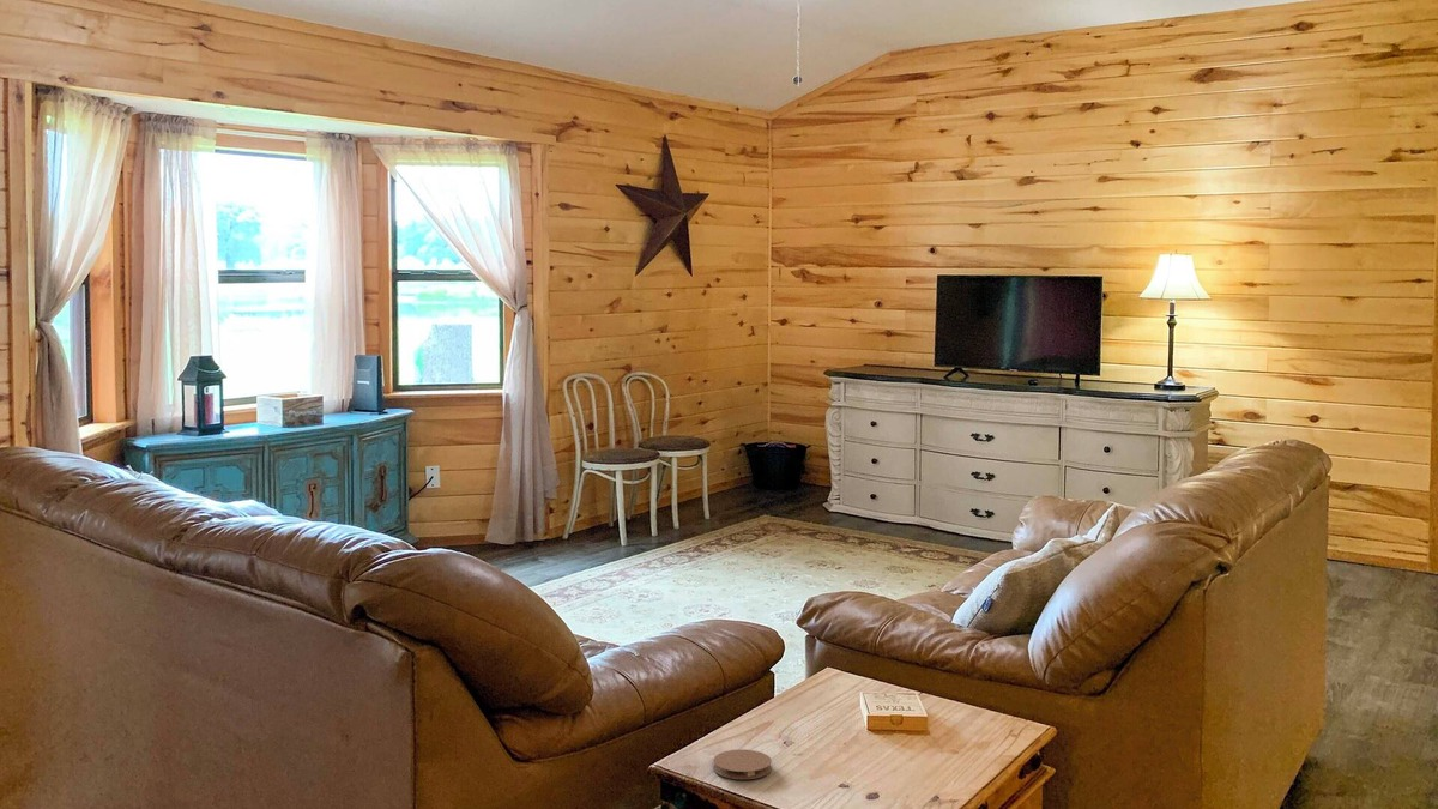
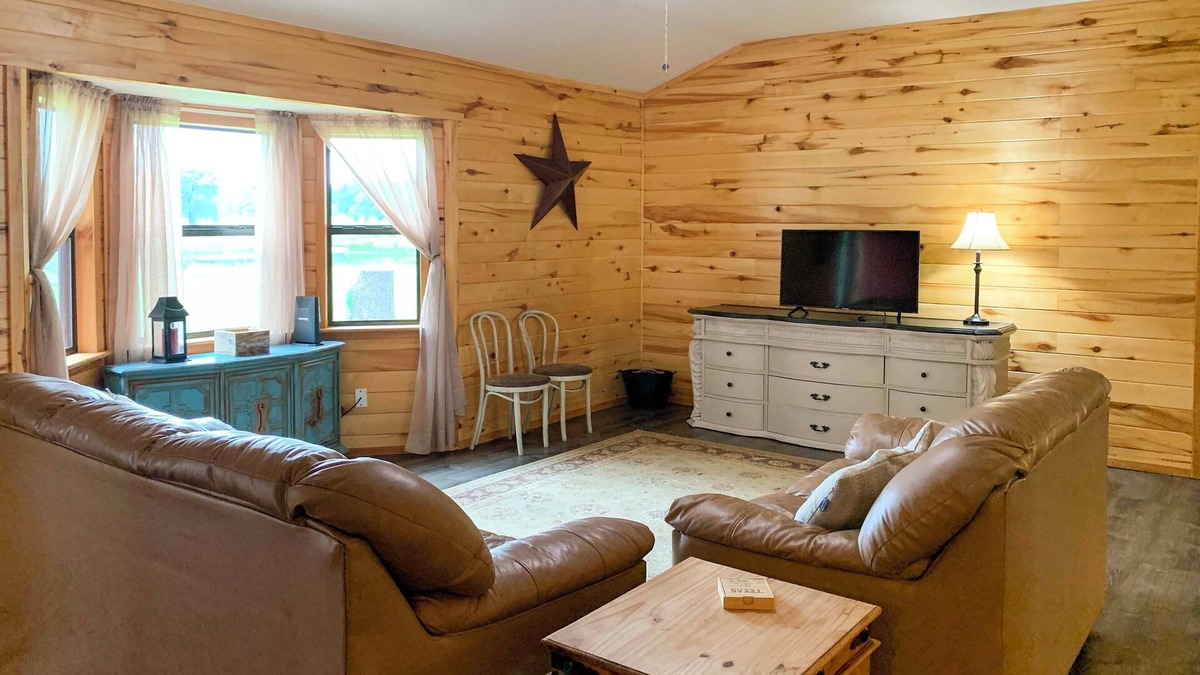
- coaster (742, 763)
